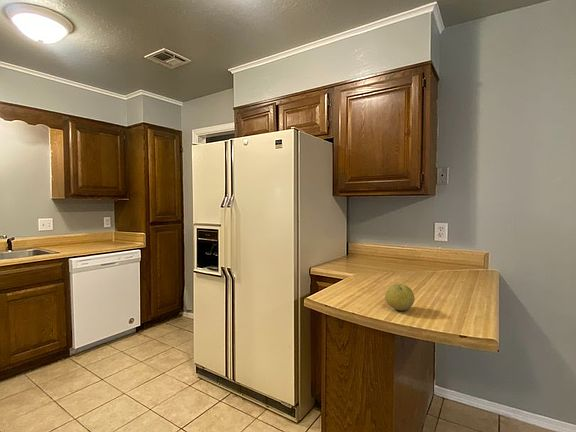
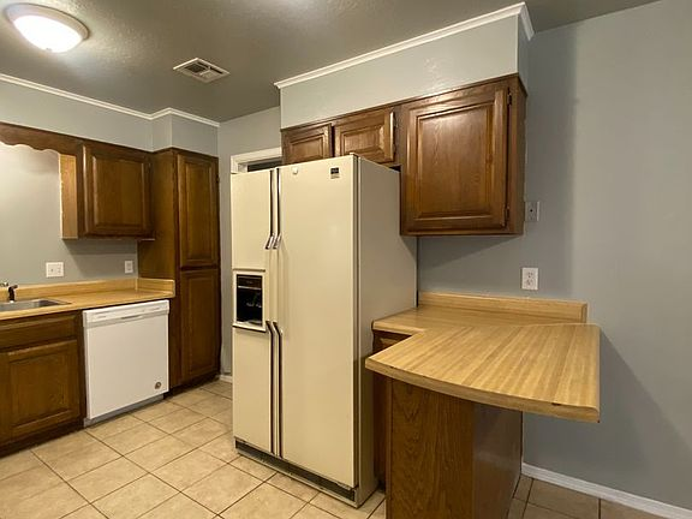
- fruit (399, 297)
